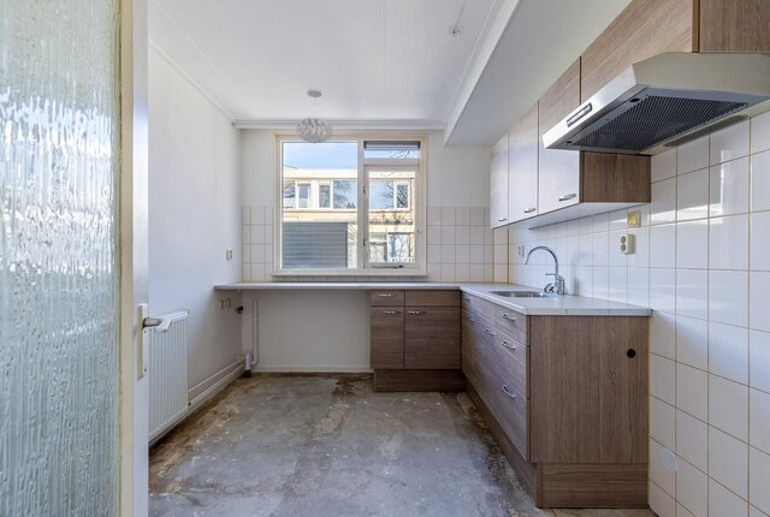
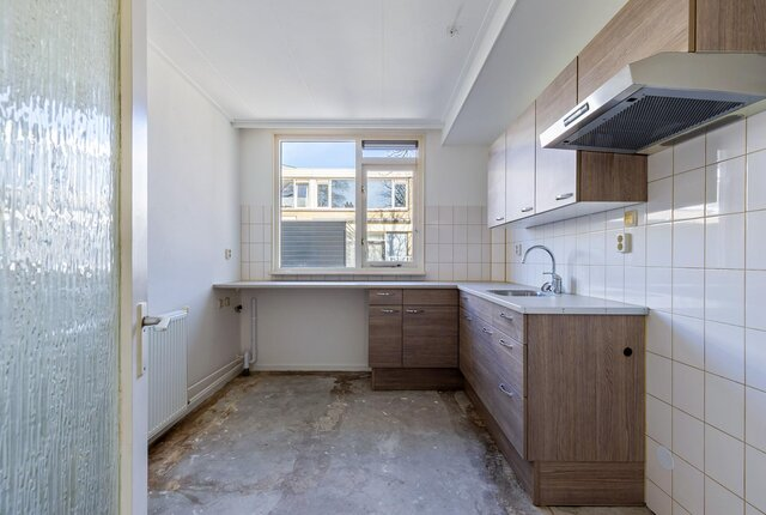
- pendant light (314, 118)
